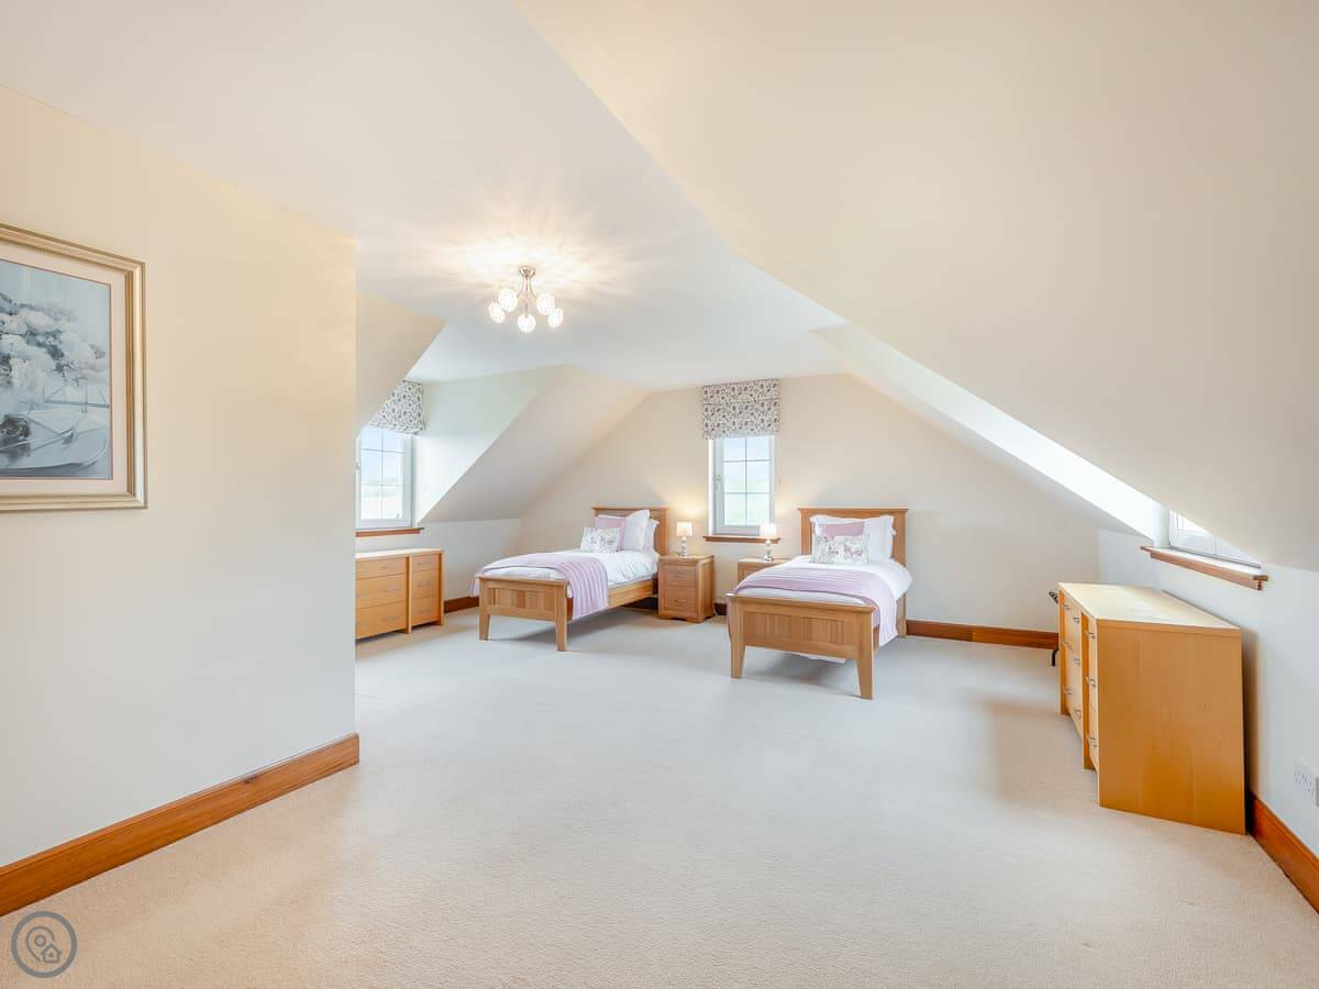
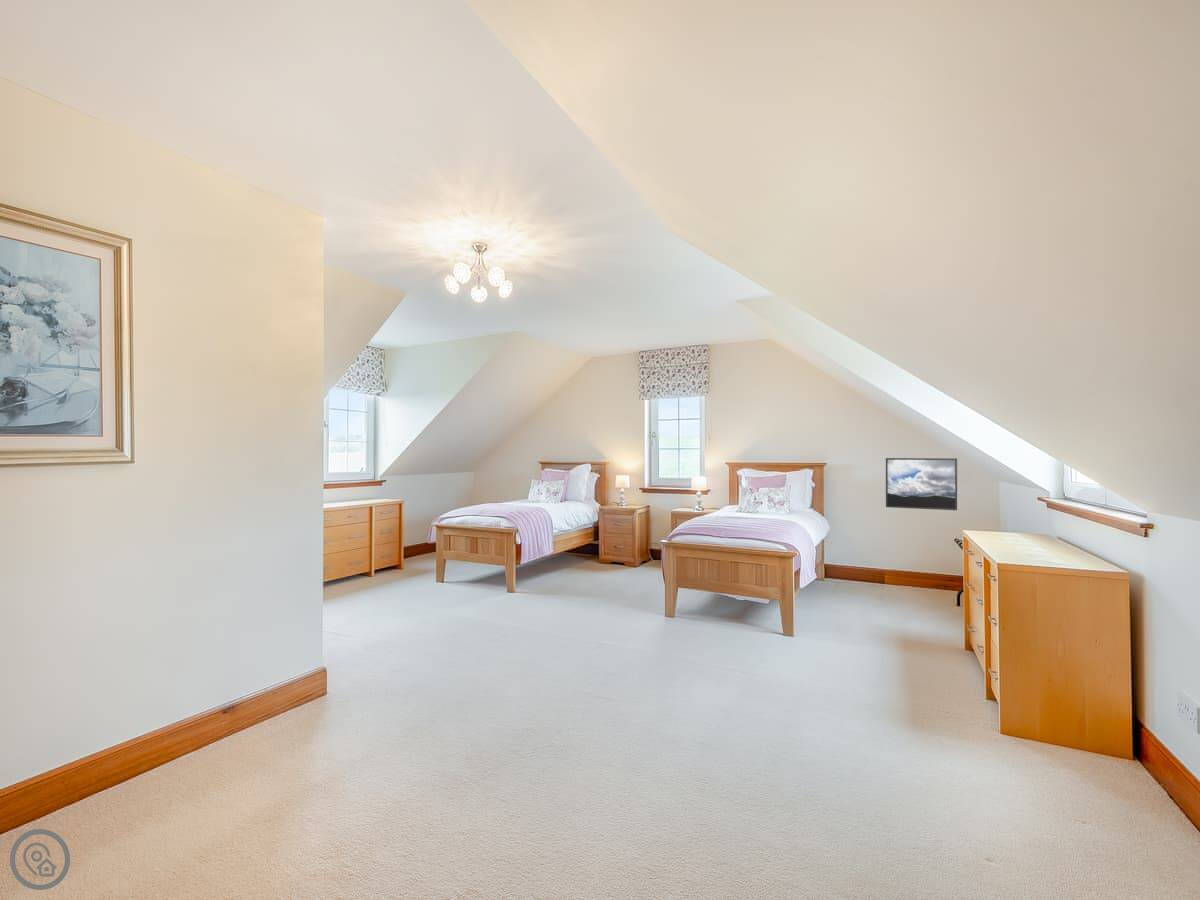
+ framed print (920, 483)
